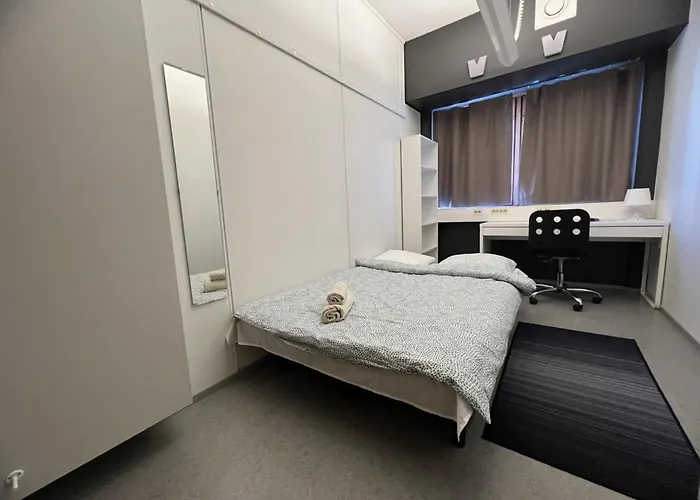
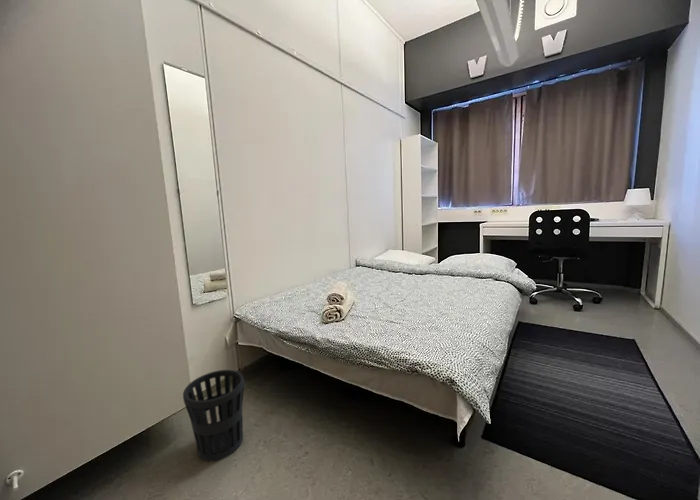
+ wastebasket (219, 414)
